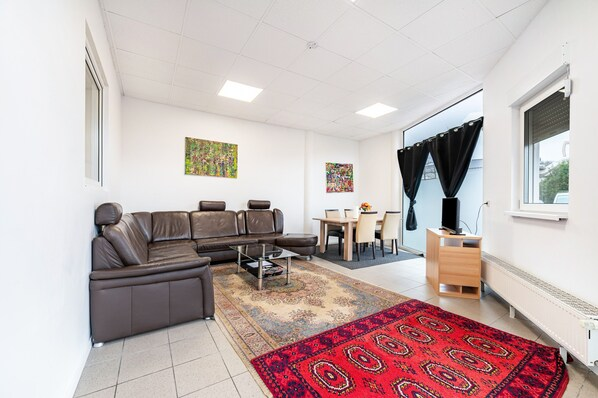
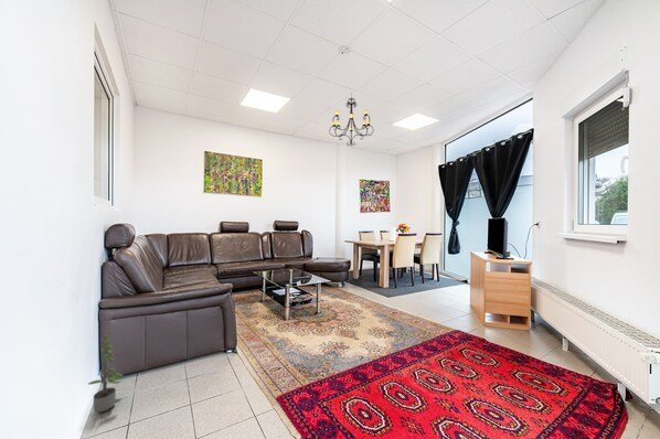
+ chandelier (351, 118)
+ potted plant (109, 368)
